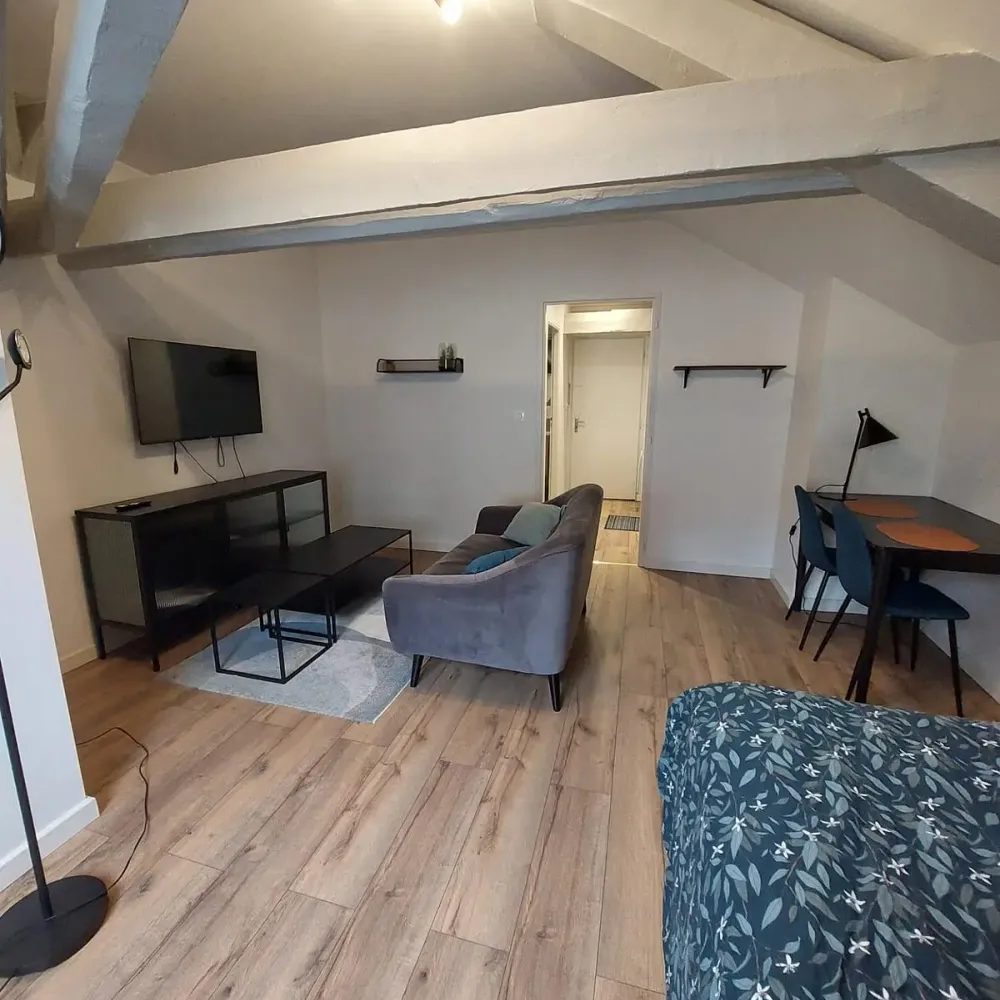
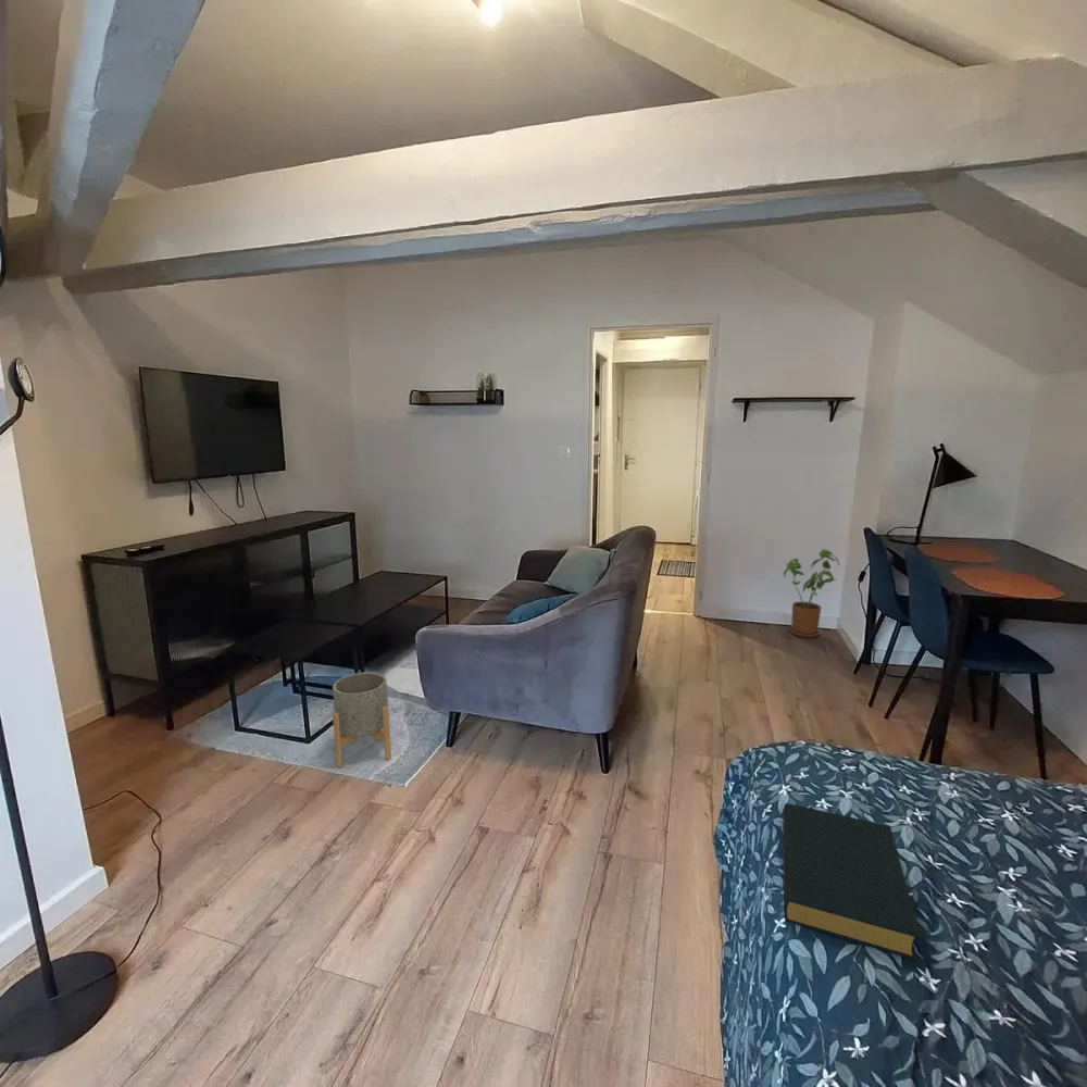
+ planter (362, 716)
+ hardback book (840, 870)
+ house plant (811, 592)
